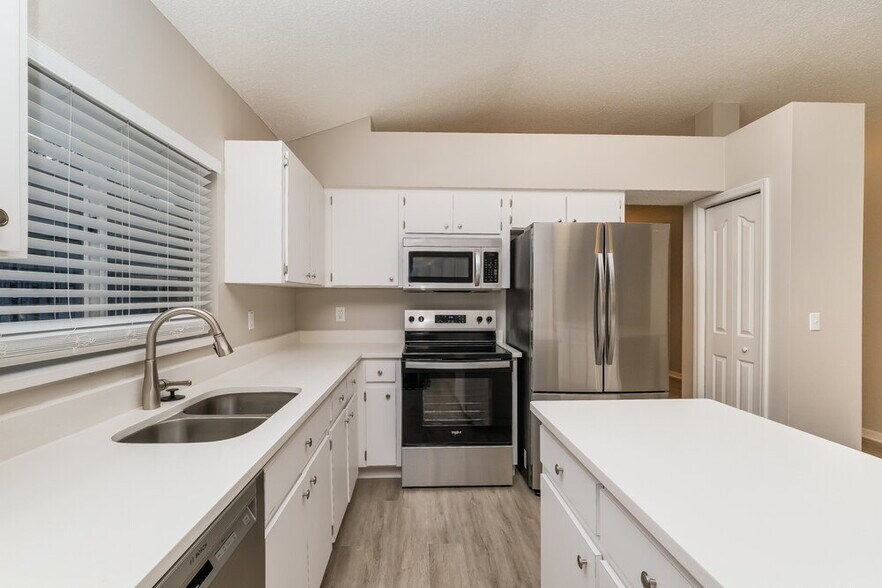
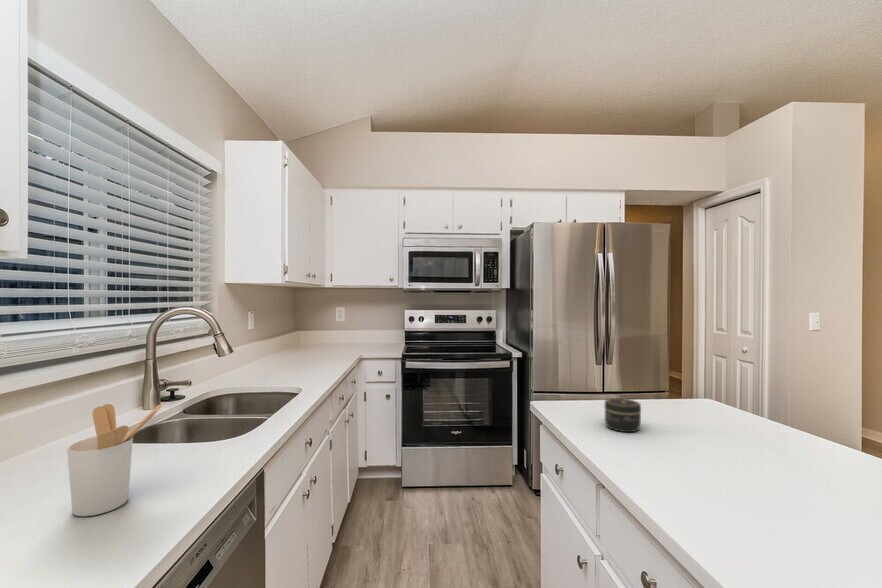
+ utensil holder (118, 454)
+ jar (622, 414)
